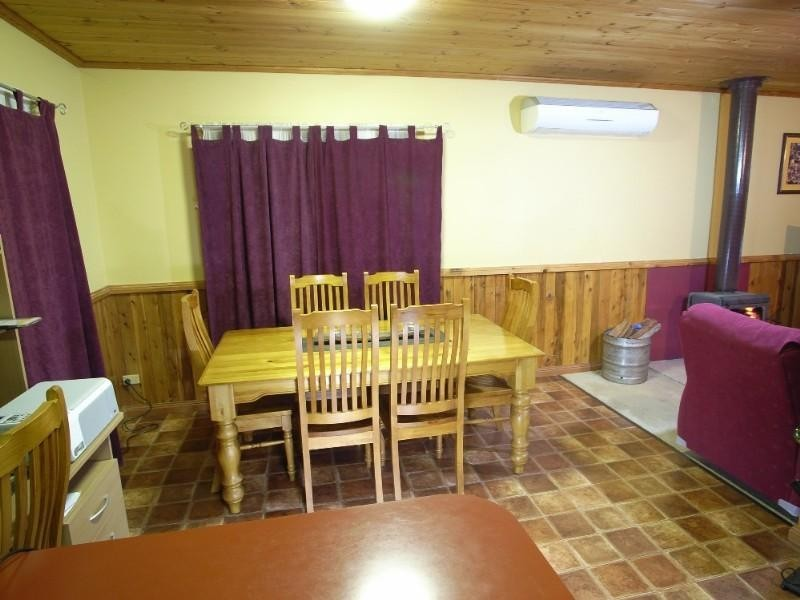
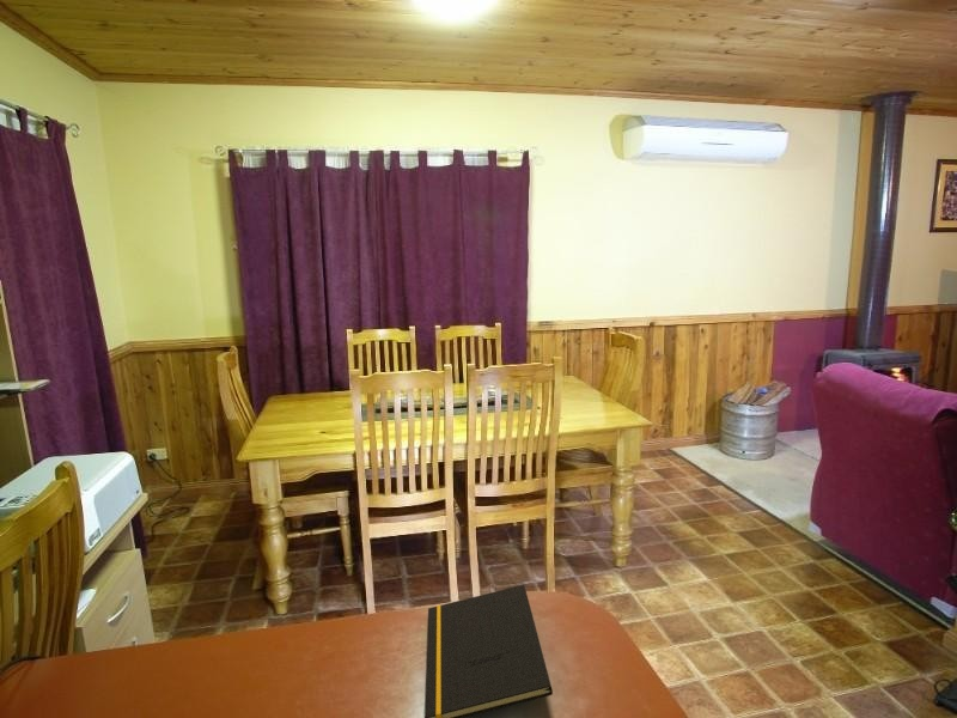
+ notepad (482, 645)
